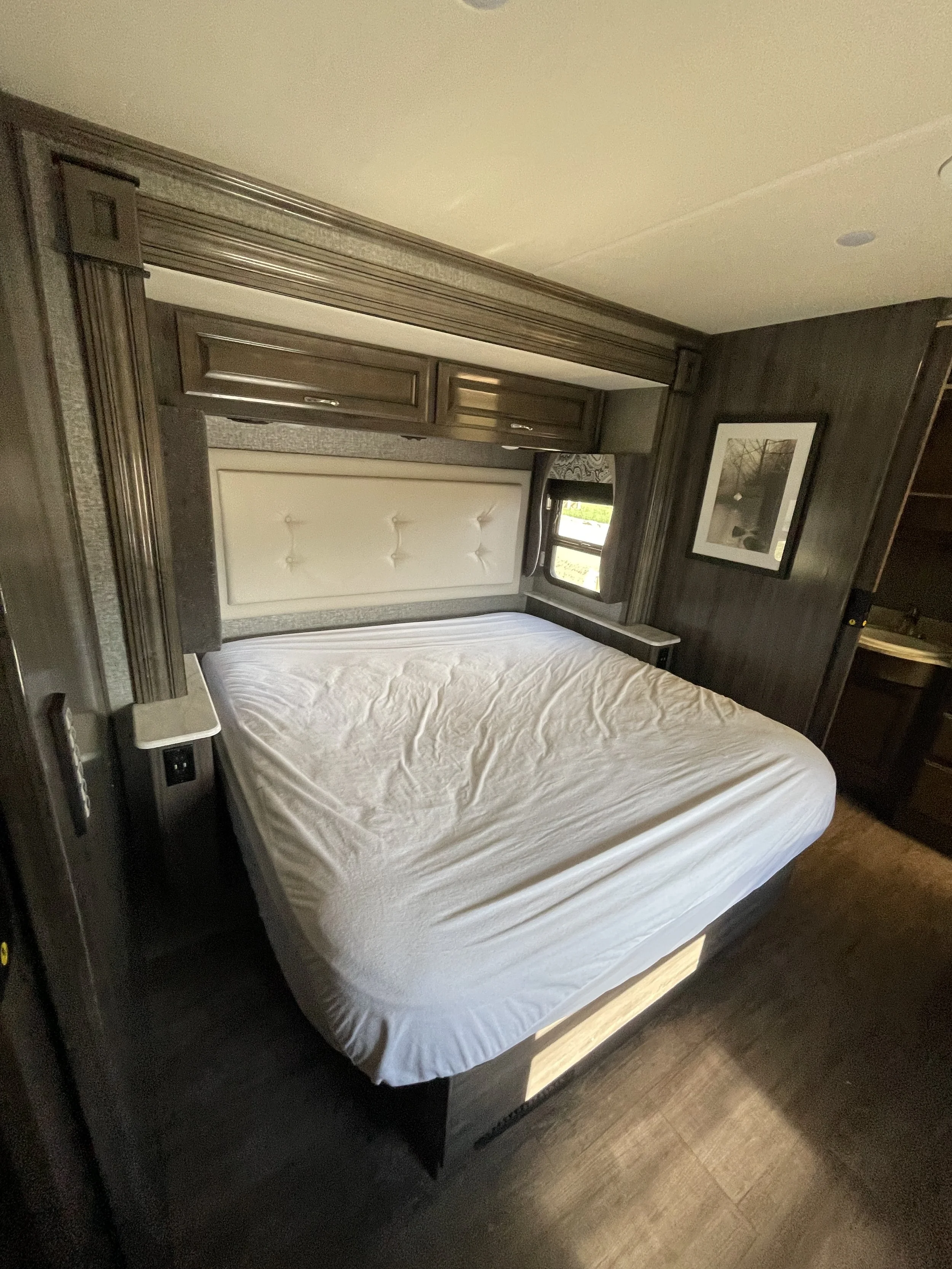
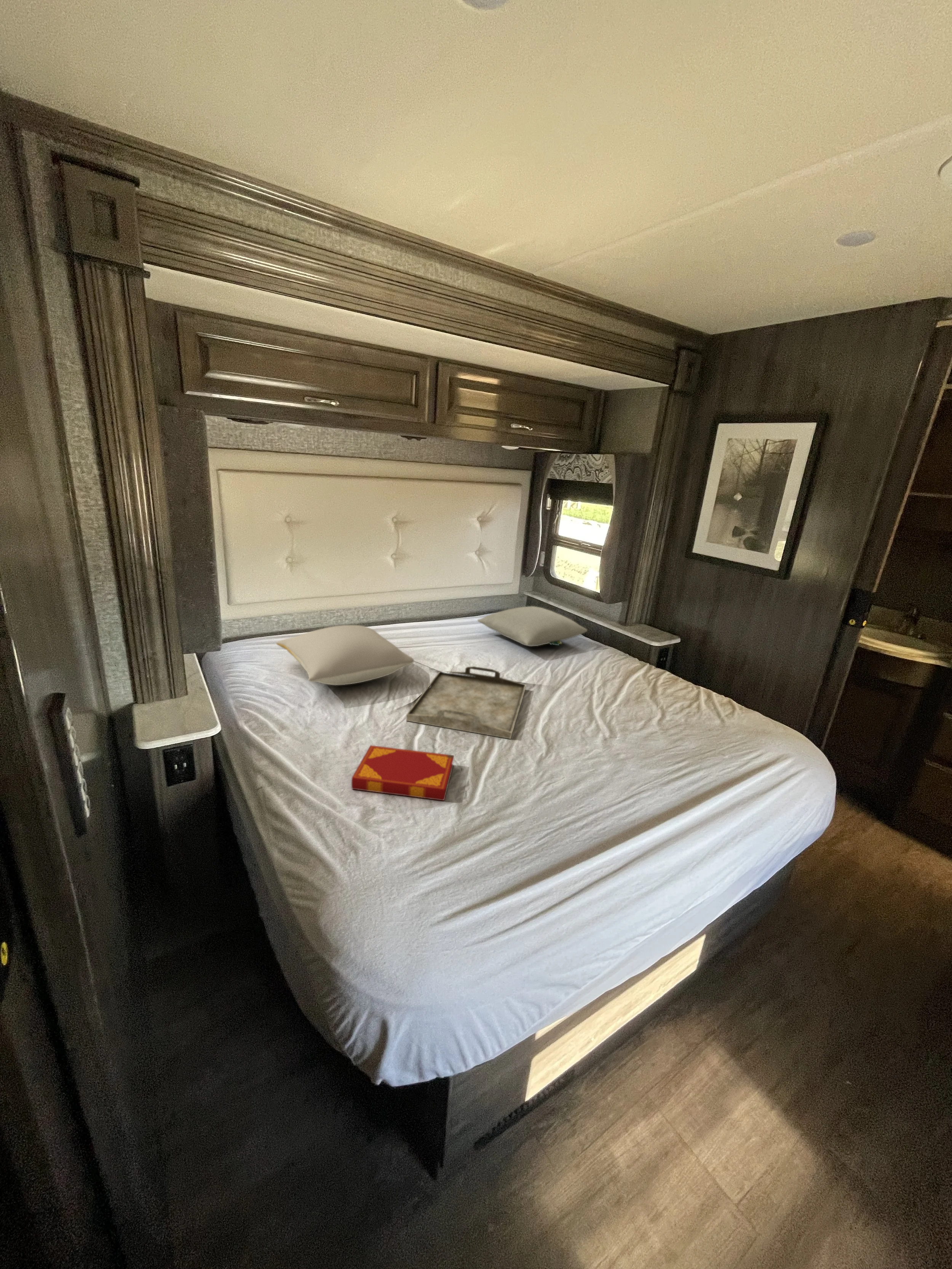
+ pillow (343, 651)
+ hardback book (405, 771)
+ pillow (532, 625)
+ serving tray (471, 696)
